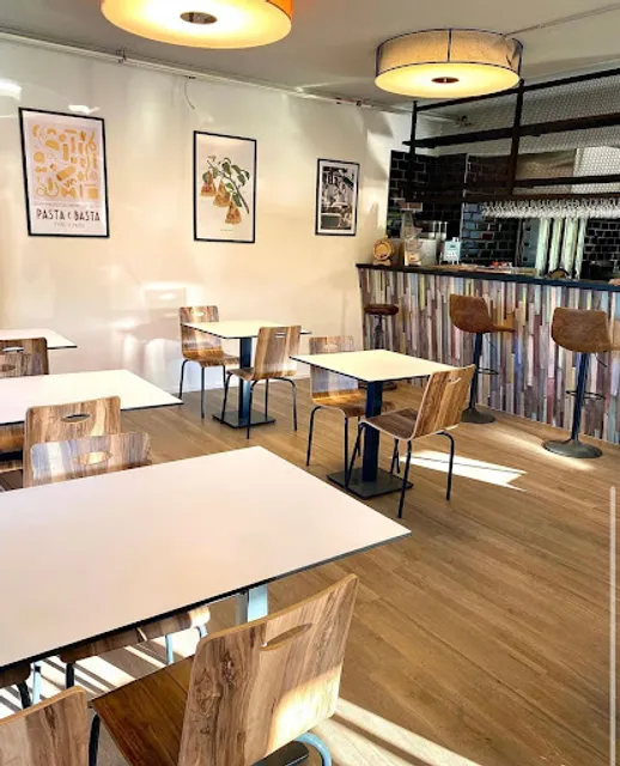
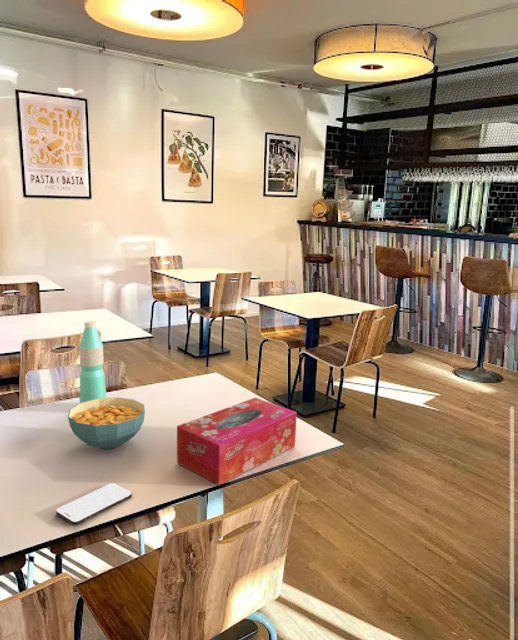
+ smartphone (95, 502)
+ water bottle (91, 365)
+ tissue box (238, 436)
+ cereal bowl (107, 427)
